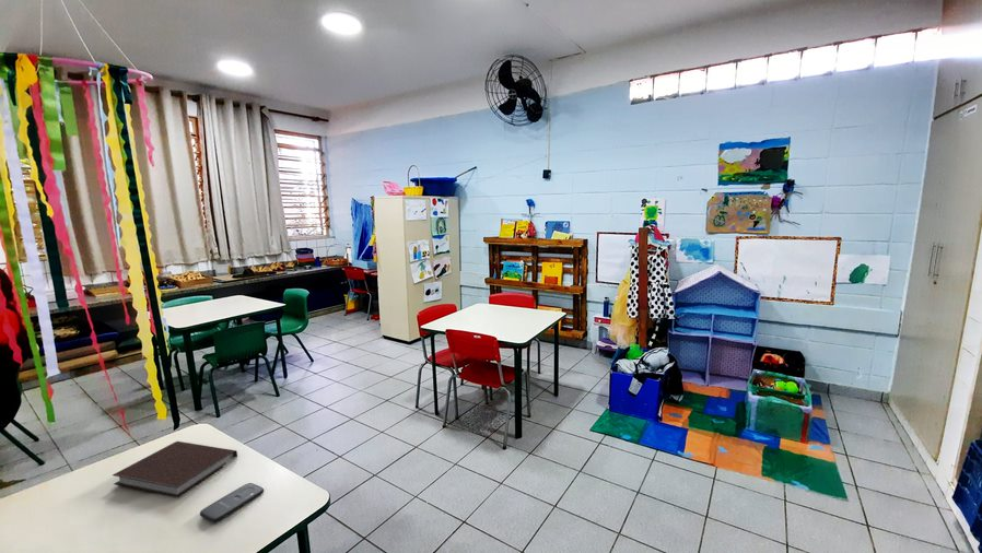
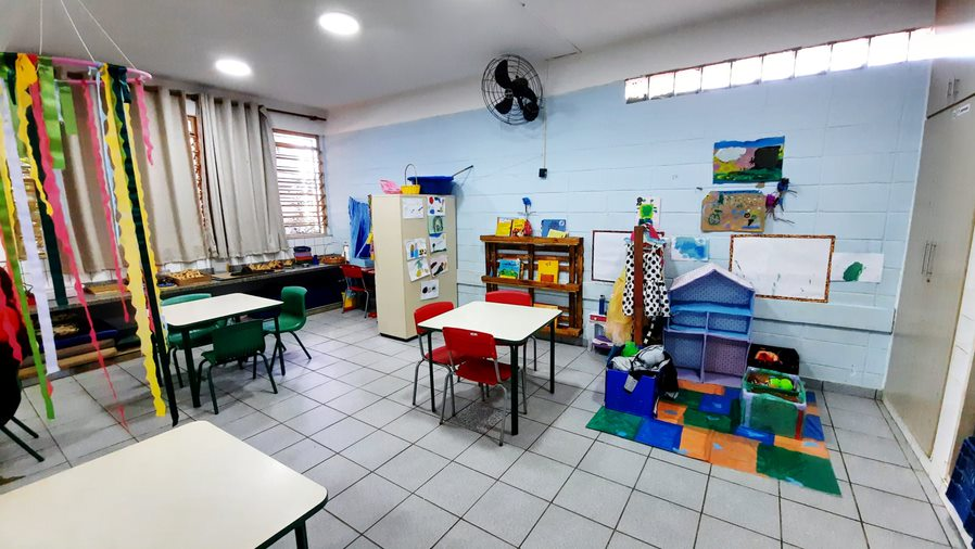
- notebook (177, 466)
- smartphone (233, 502)
